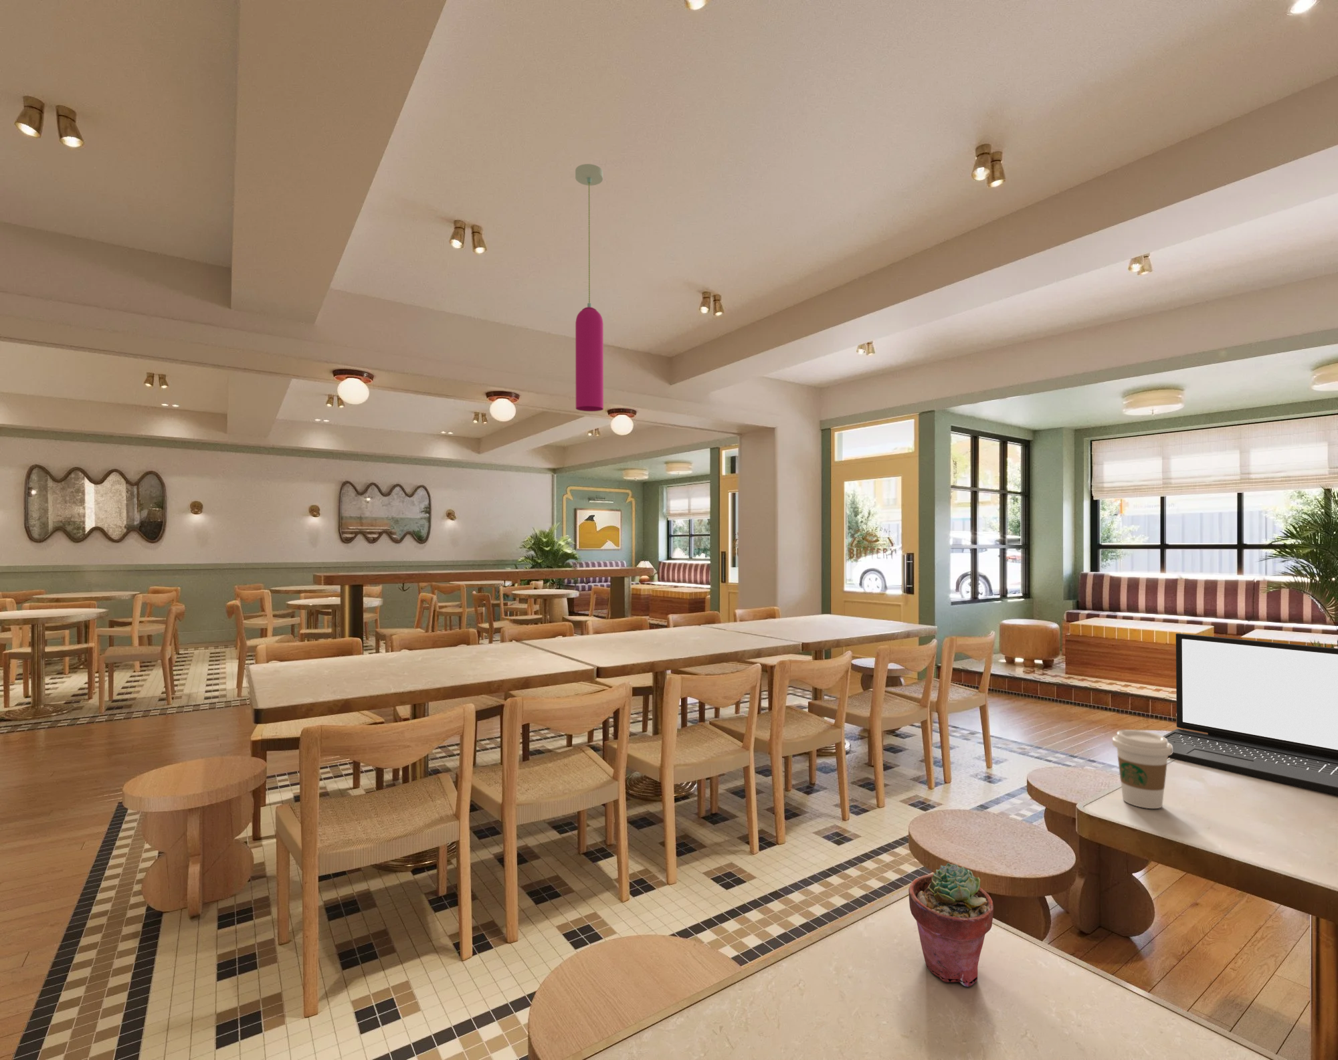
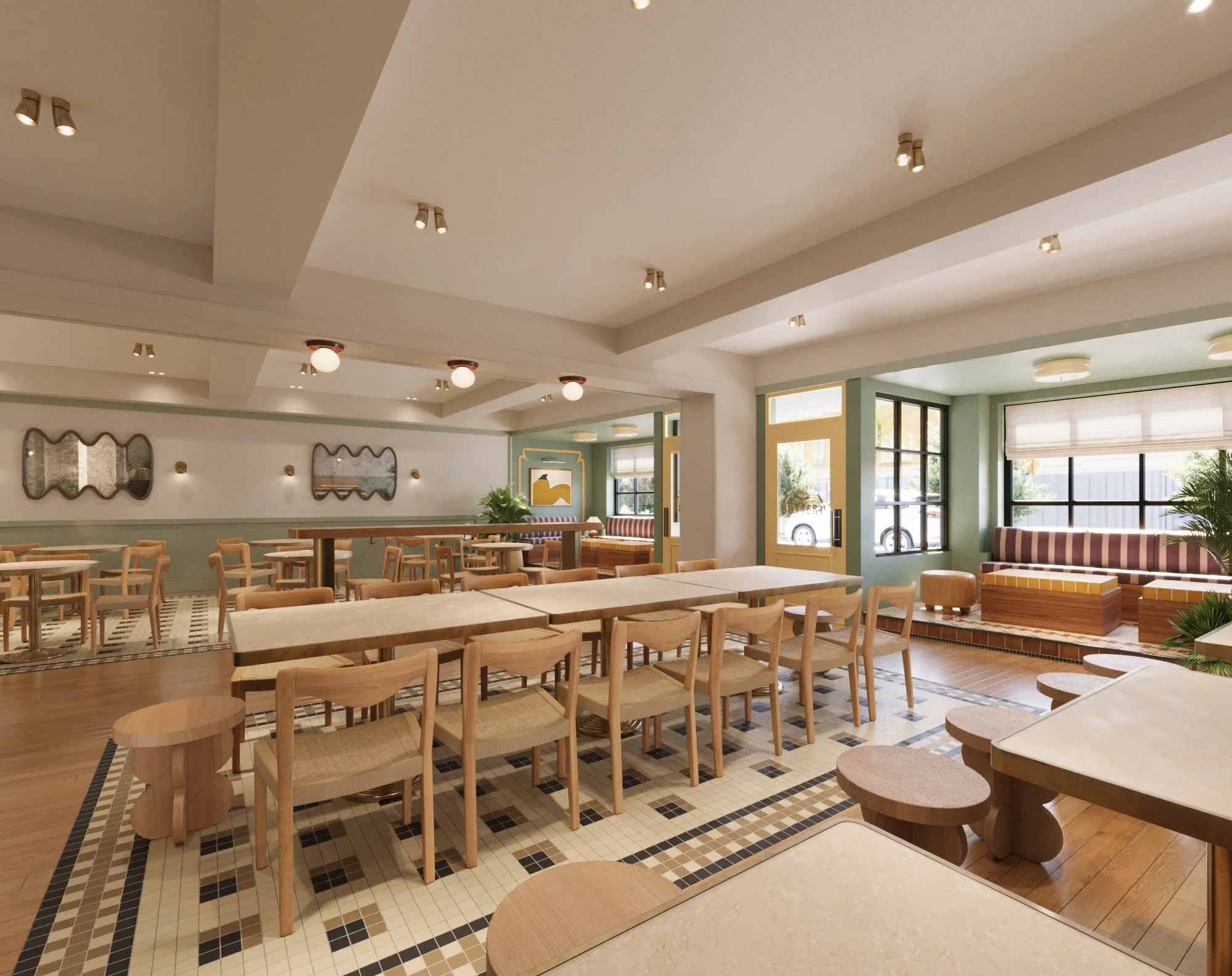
- coffee cup (1143, 769)
- laptop (1257, 705)
- potted succulent (950, 916)
- pendant light (589, 290)
